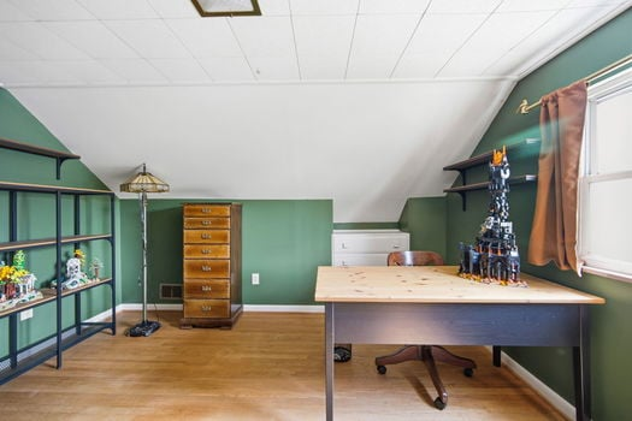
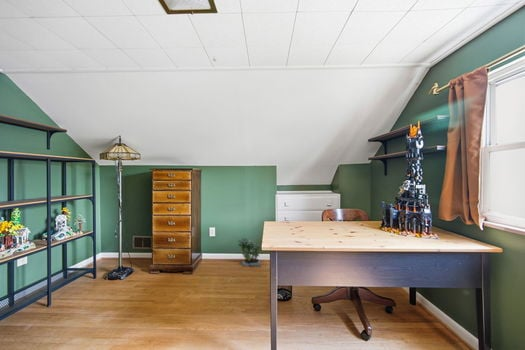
+ potted plant (249, 250)
